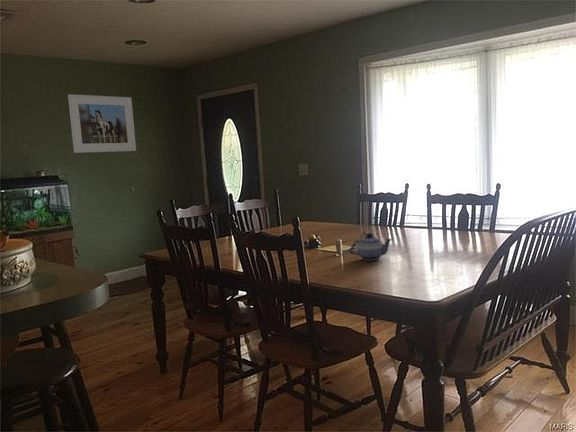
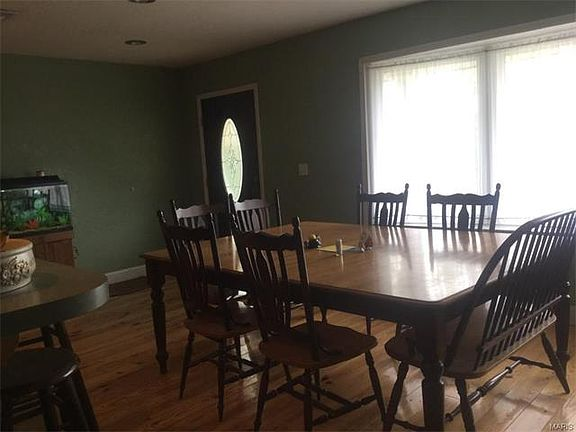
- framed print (103, 124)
- teapot (370, 245)
